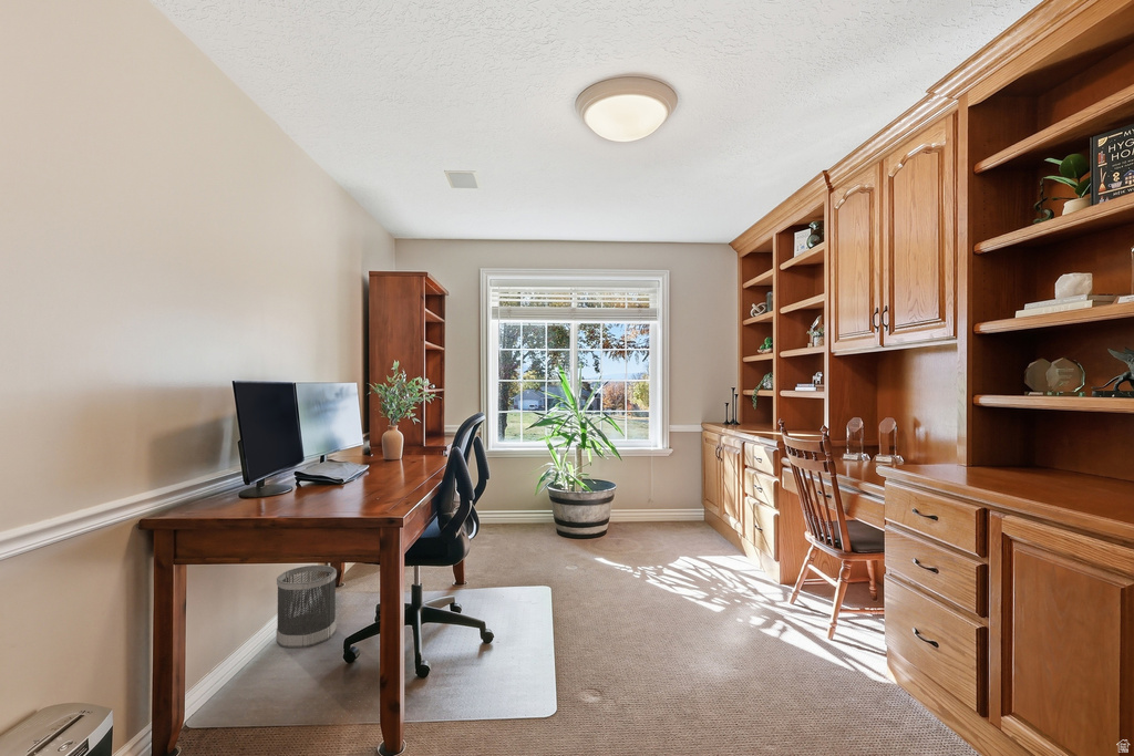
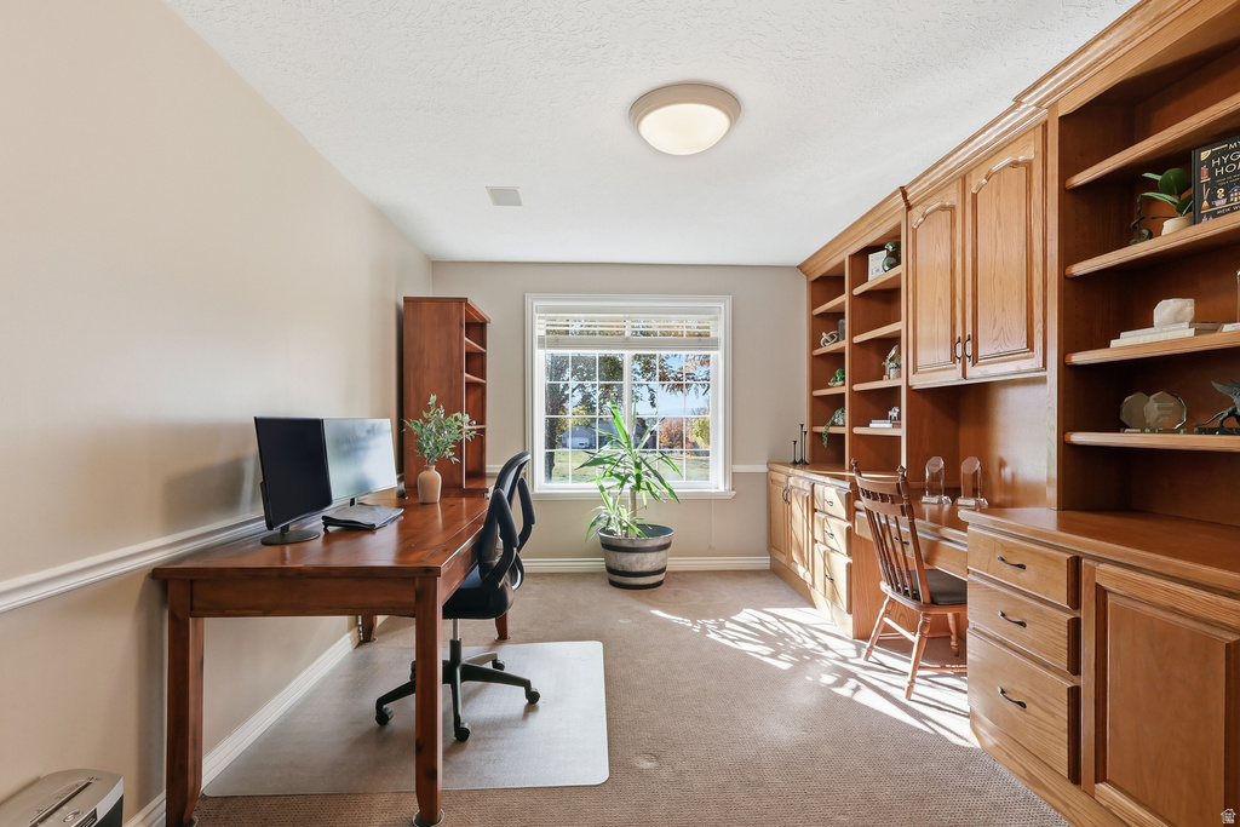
- wastebasket (307, 604)
